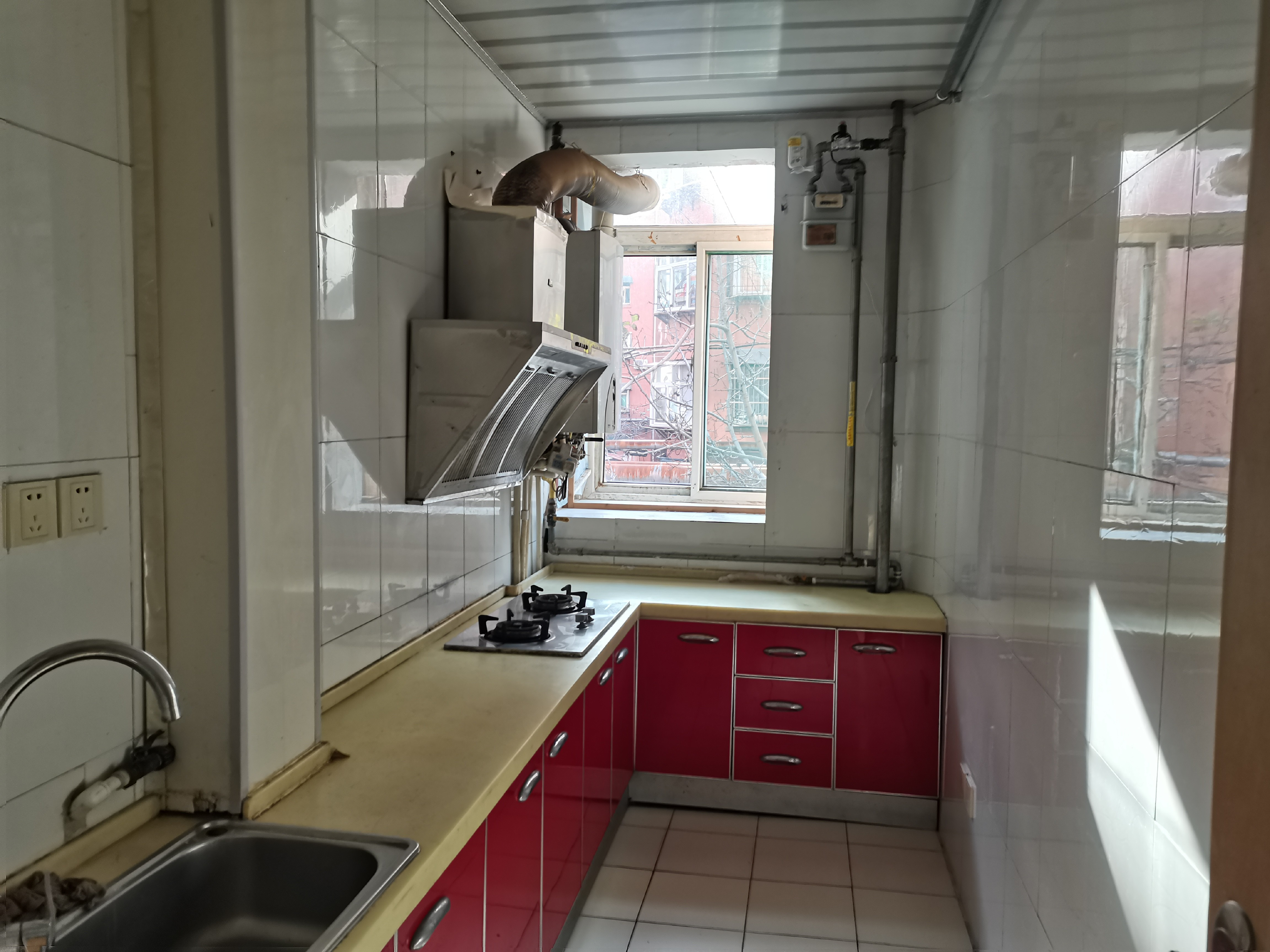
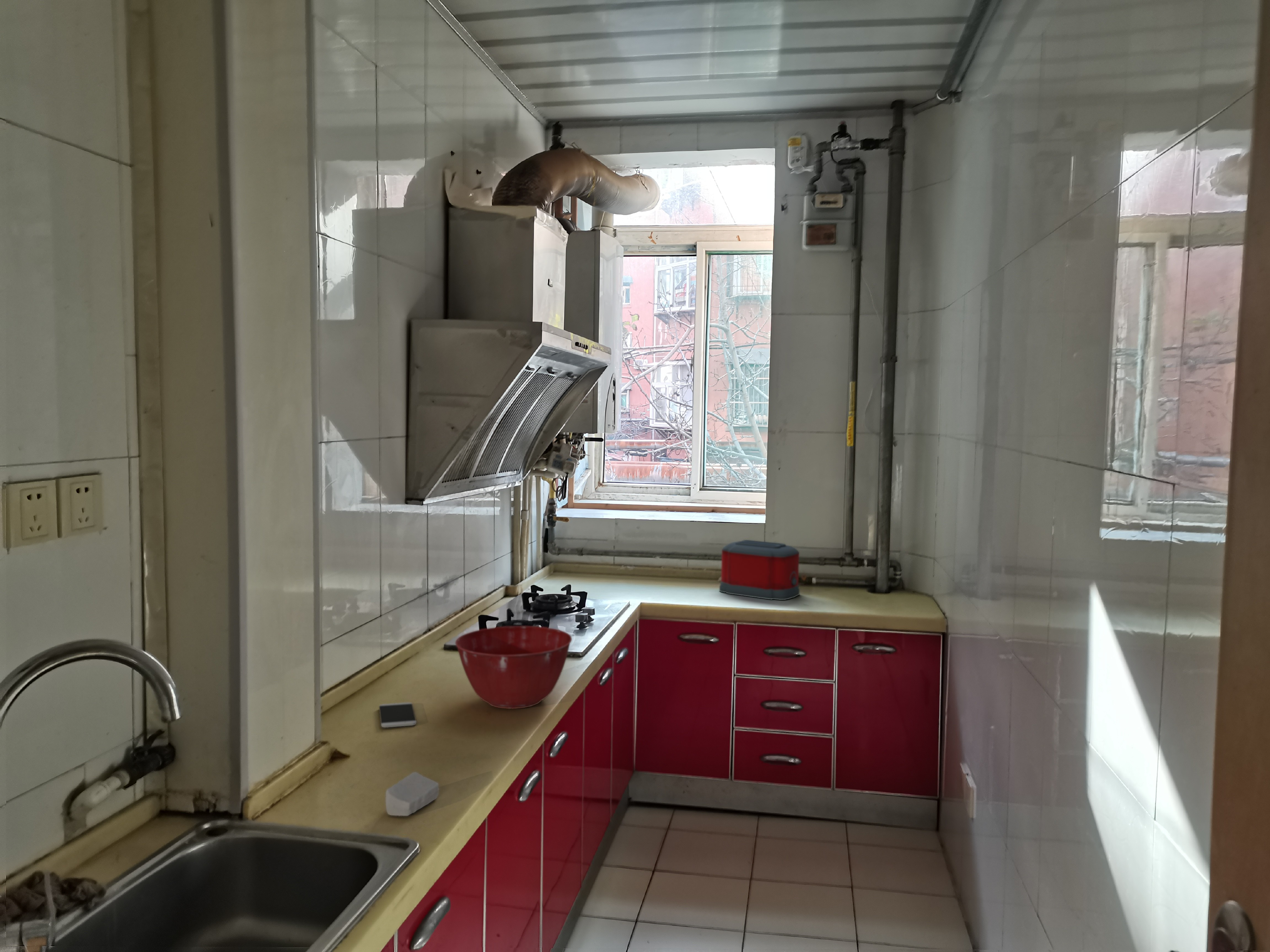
+ soap bar (410, 794)
+ mixing bowl (514, 669)
+ toaster (758, 567)
+ smartphone (397, 714)
